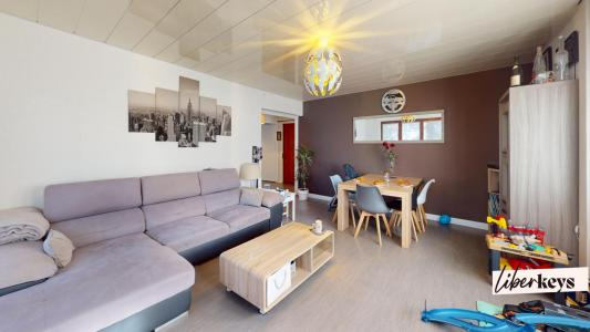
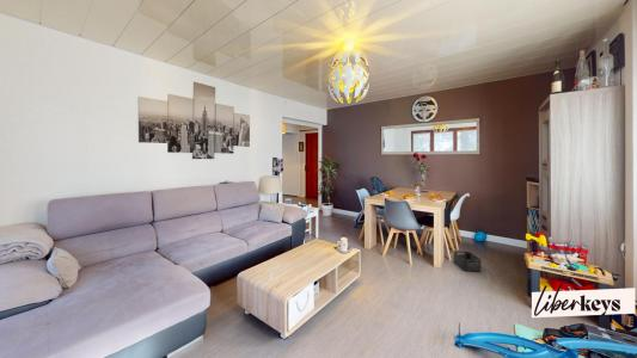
+ storage bin (466, 260)
